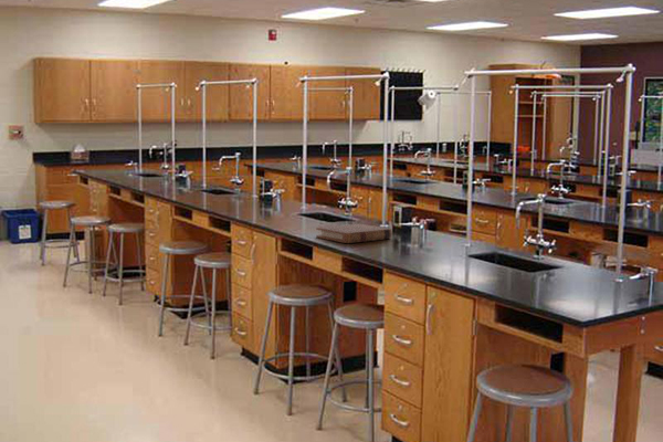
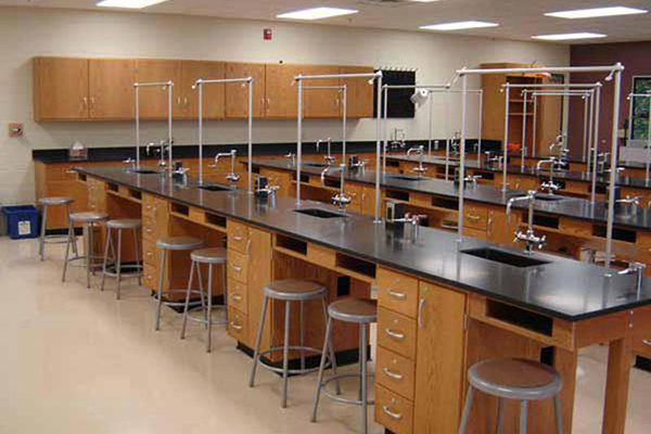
- book (354, 233)
